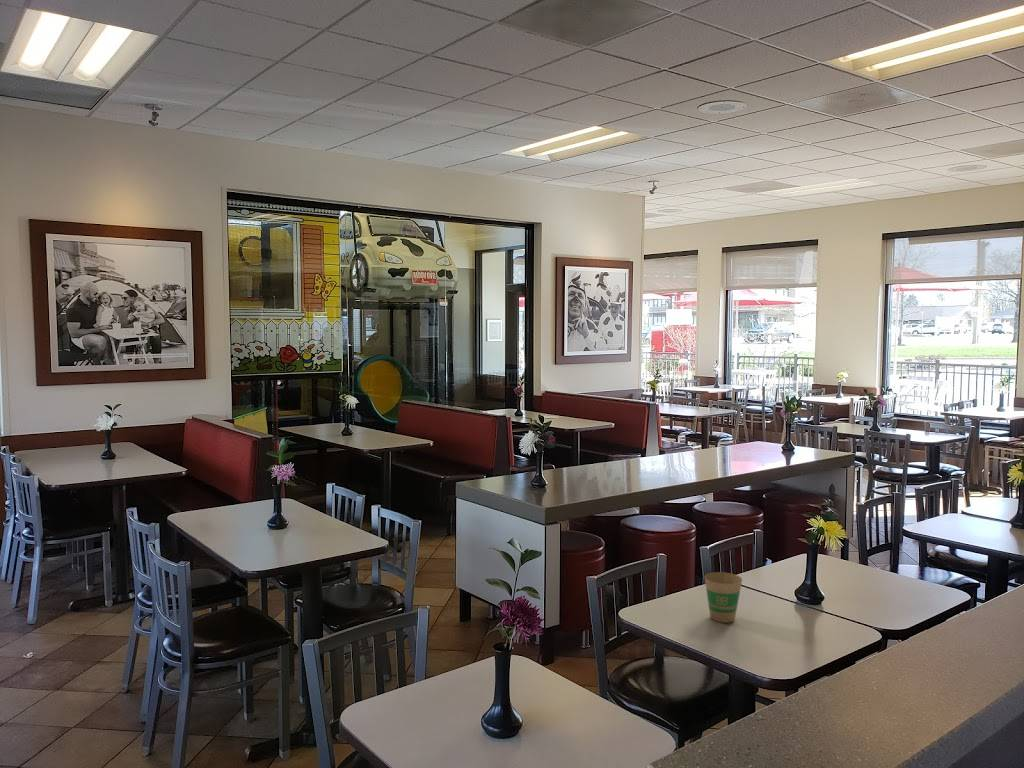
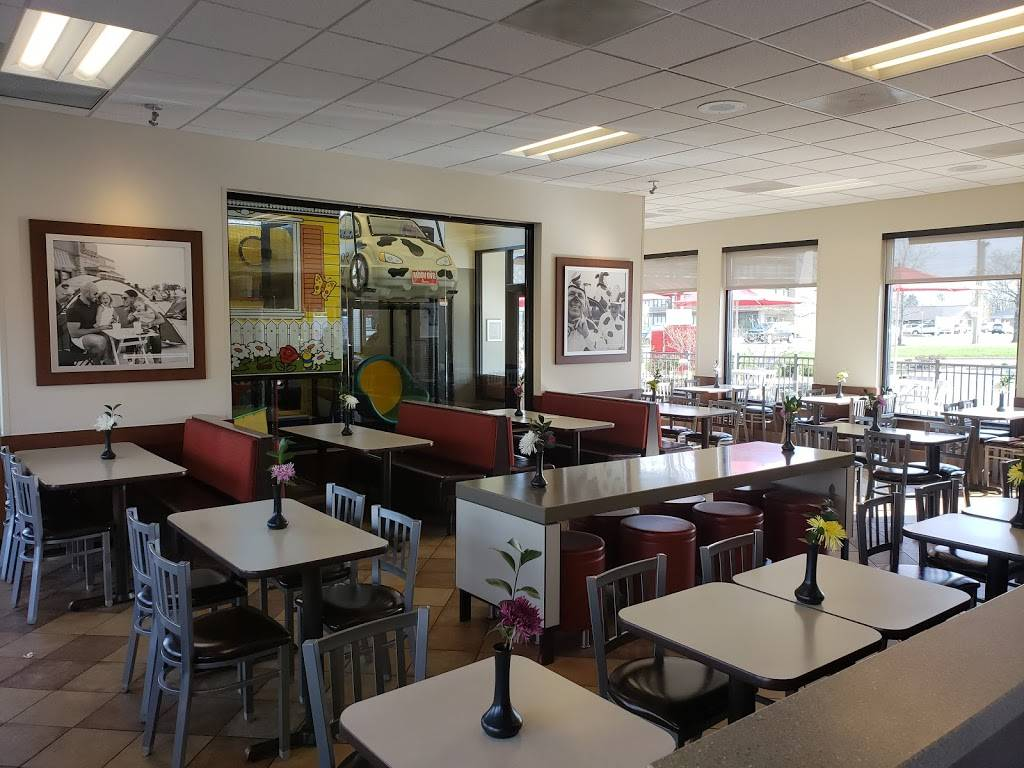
- paper cup (722, 598)
